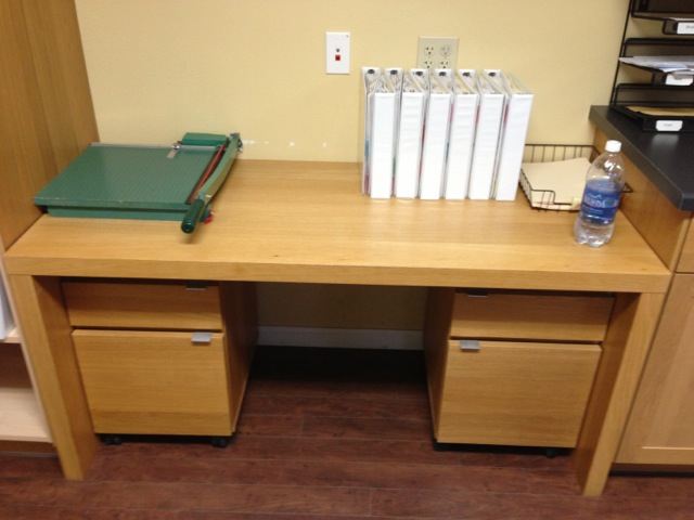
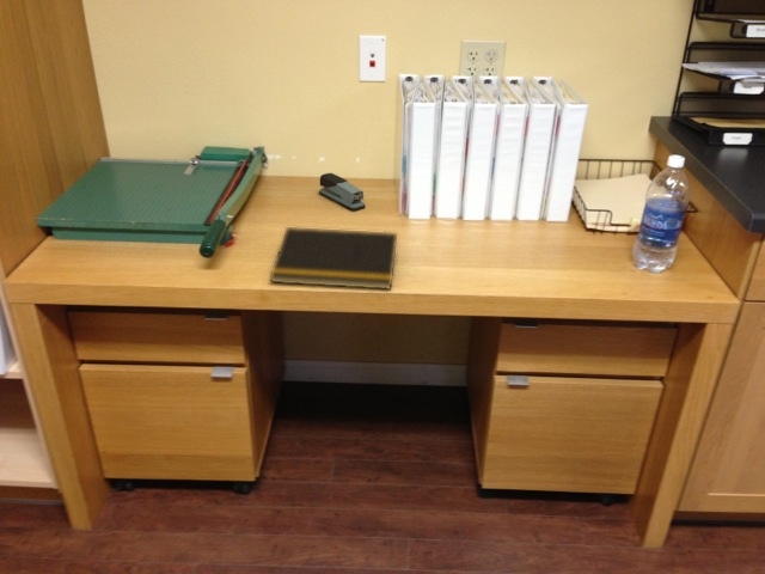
+ notepad (336, 256)
+ stapler (341, 189)
